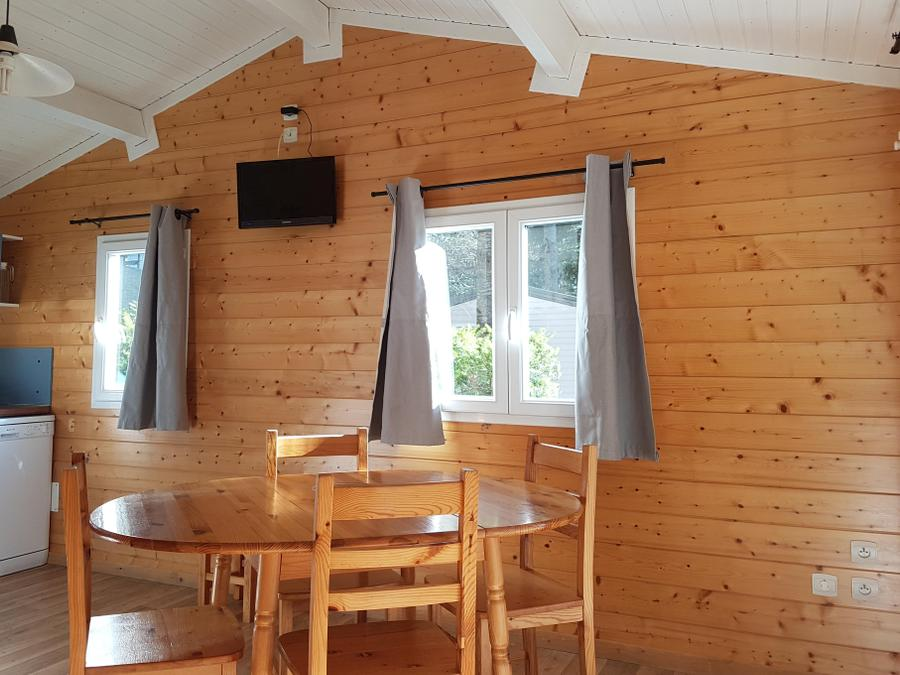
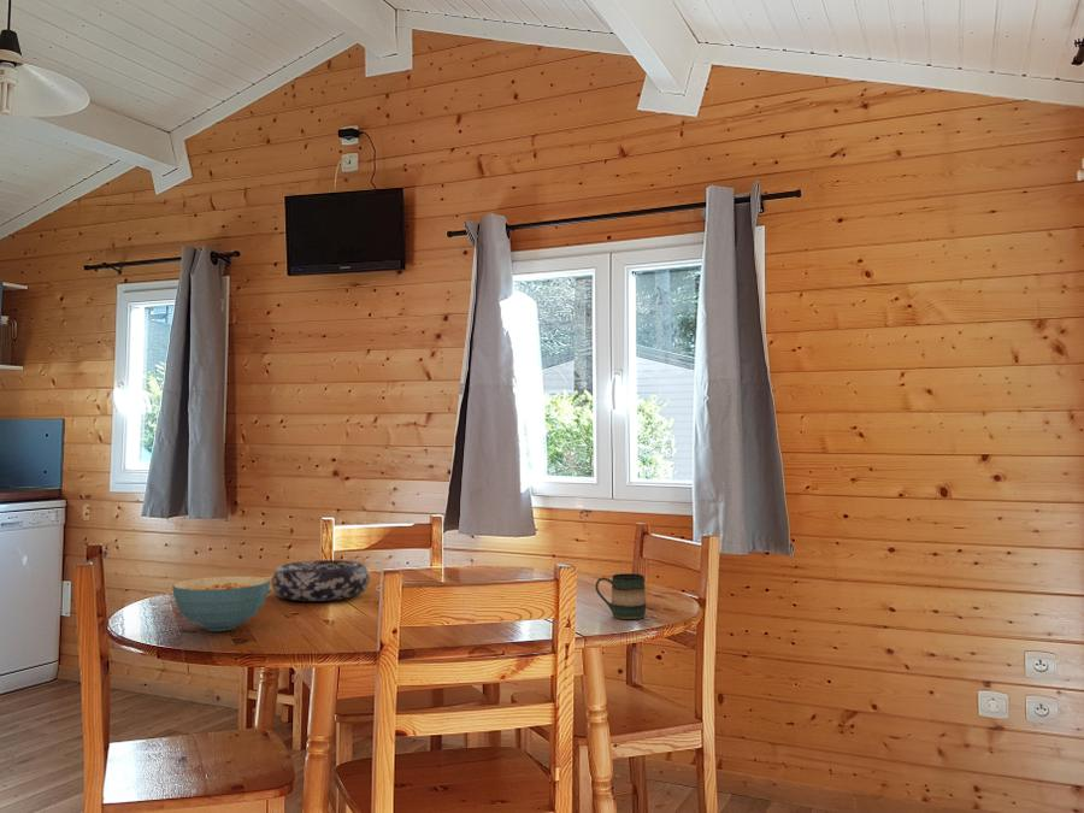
+ cereal bowl (220, 605)
+ mug (620, 595)
+ decorative bowl (320, 579)
